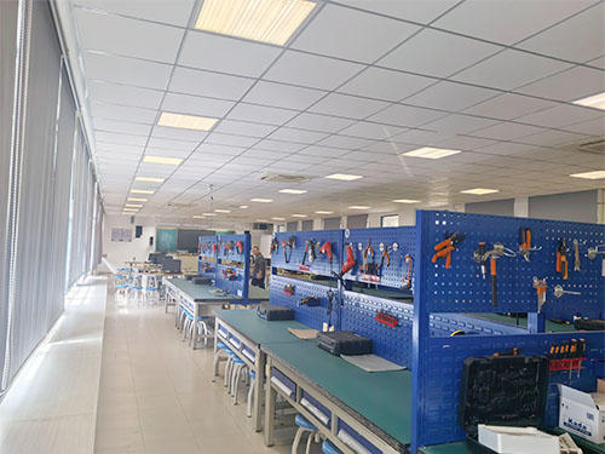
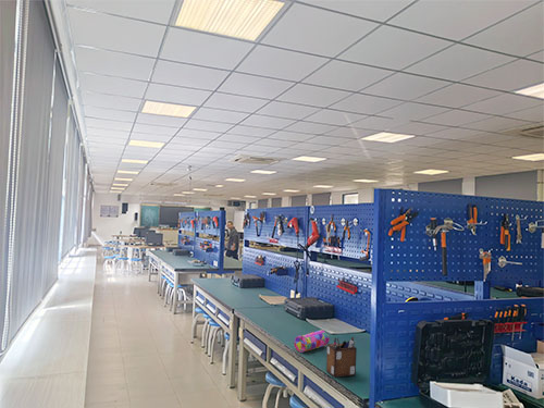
+ pencil case (311, 341)
+ desk organizer (341, 354)
